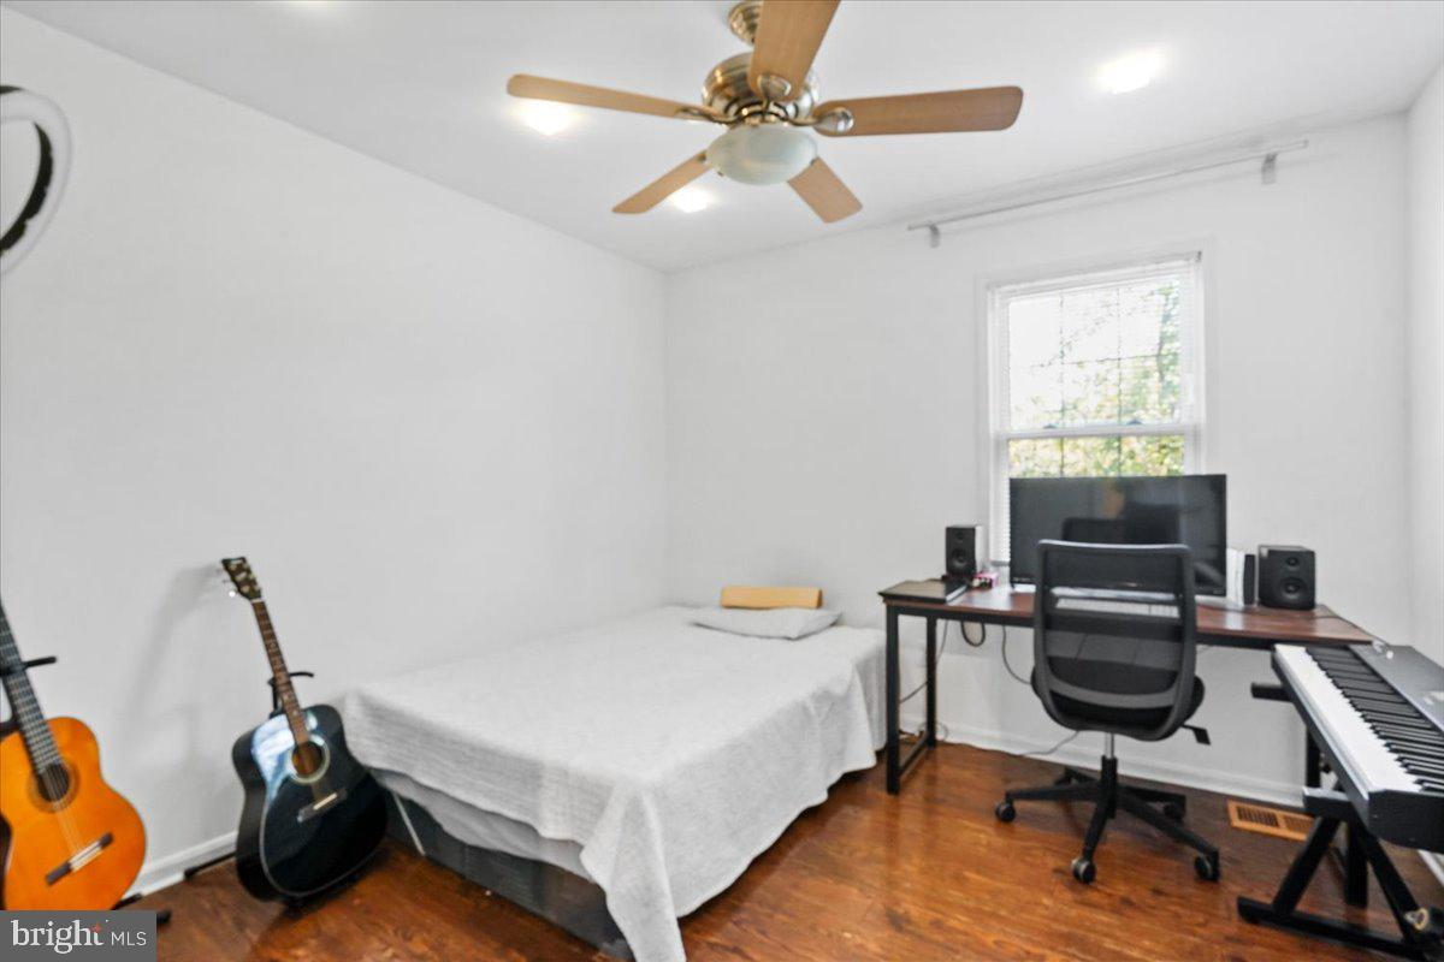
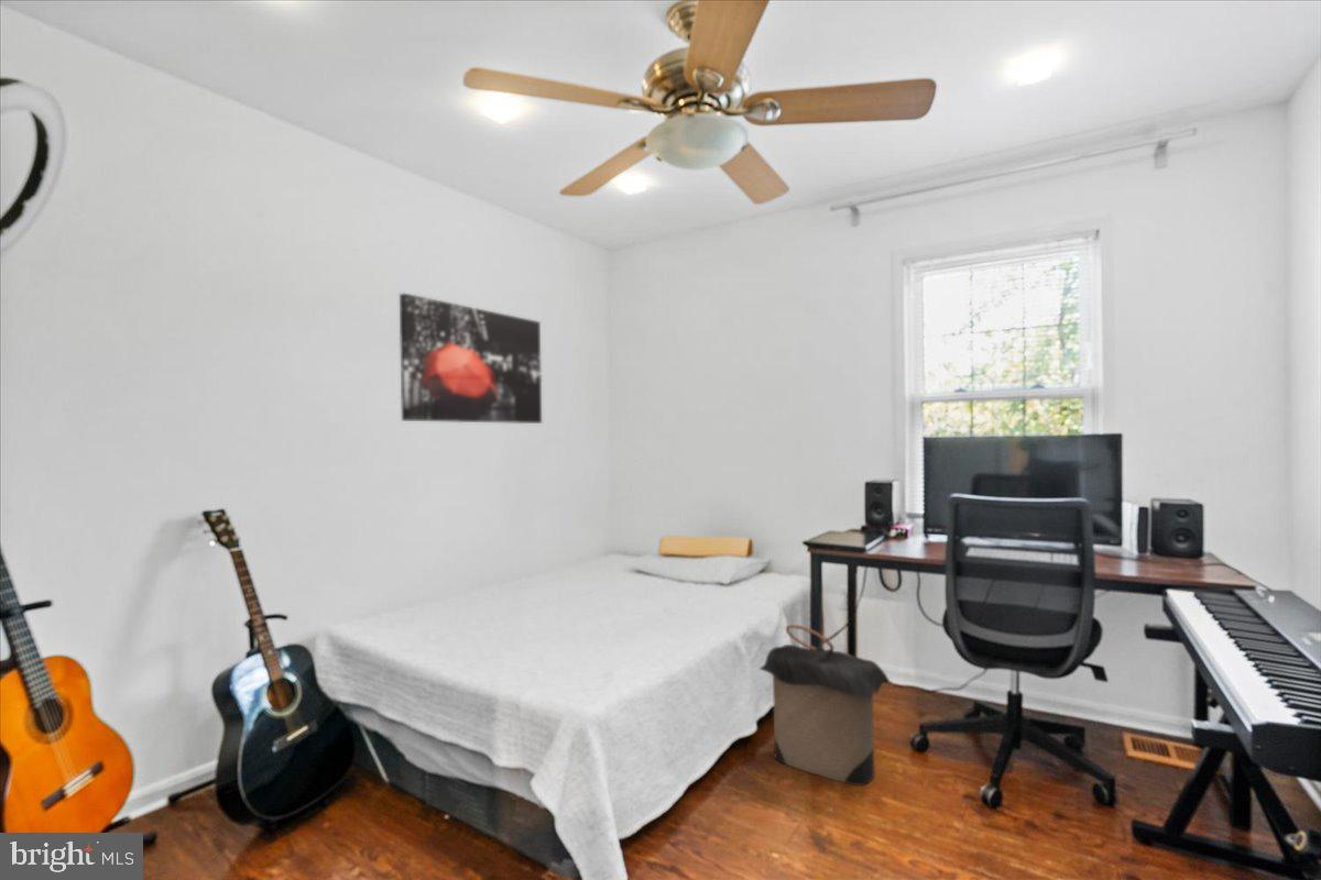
+ wall art (478, 365)
+ laundry hamper (825, 693)
